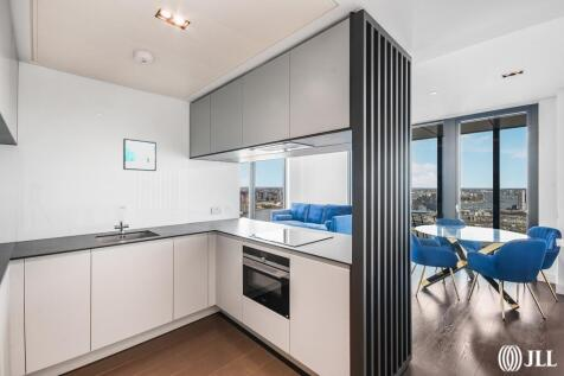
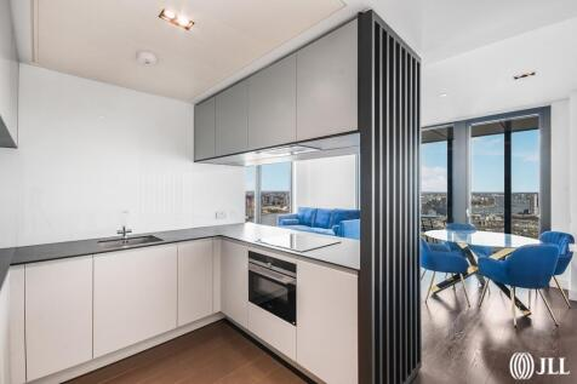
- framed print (140, 155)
